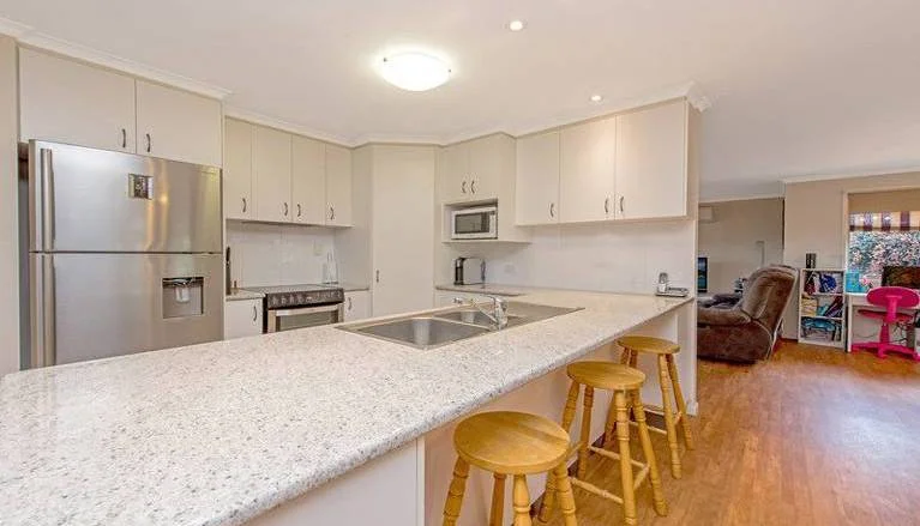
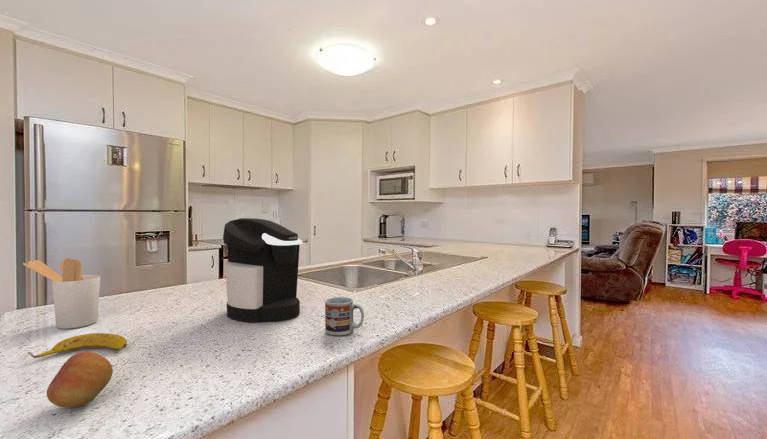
+ cup (344, 315)
+ utensil holder (64, 290)
+ banana (85, 345)
+ coffee maker (266, 265)
+ fruit (81, 378)
